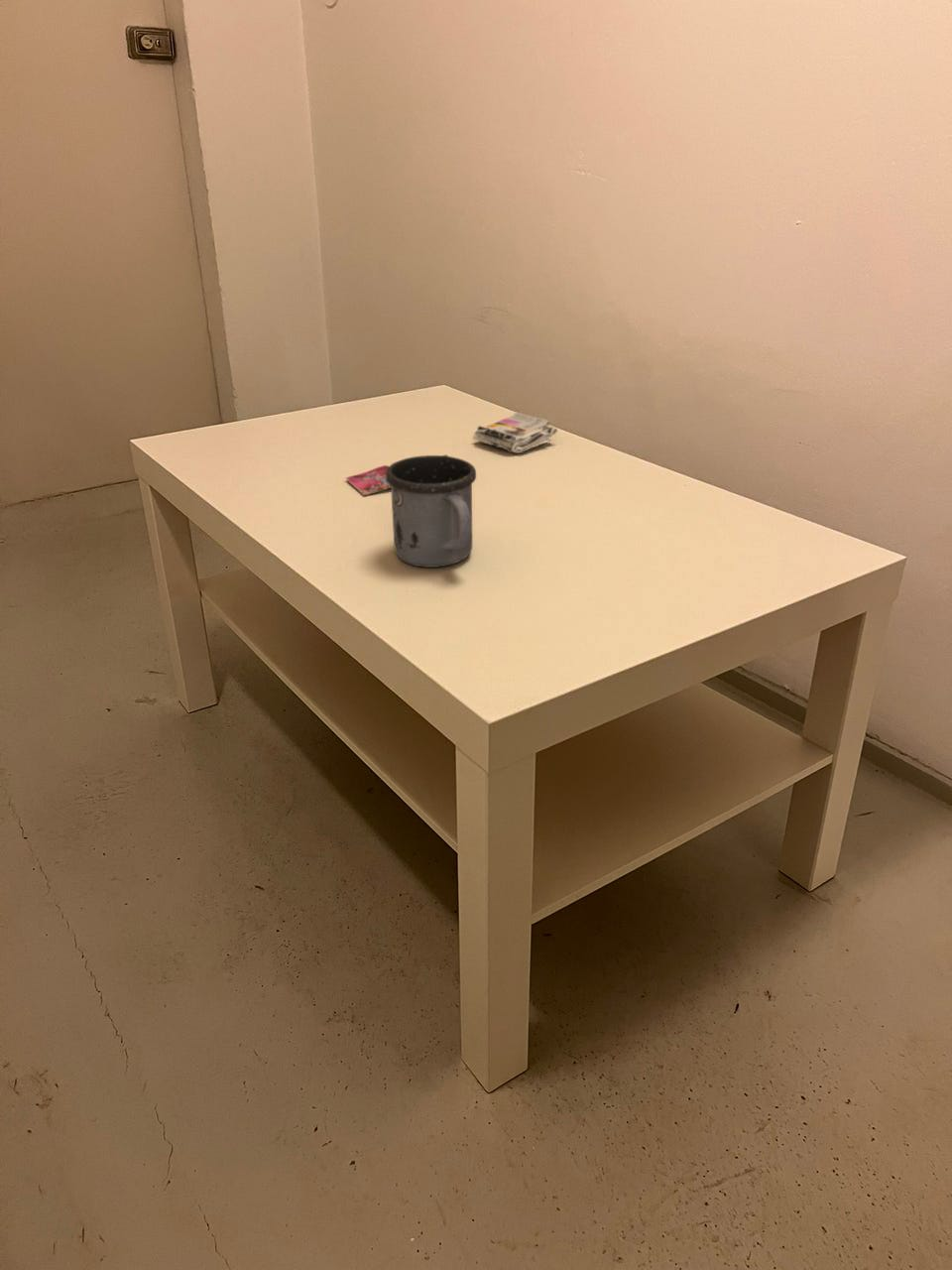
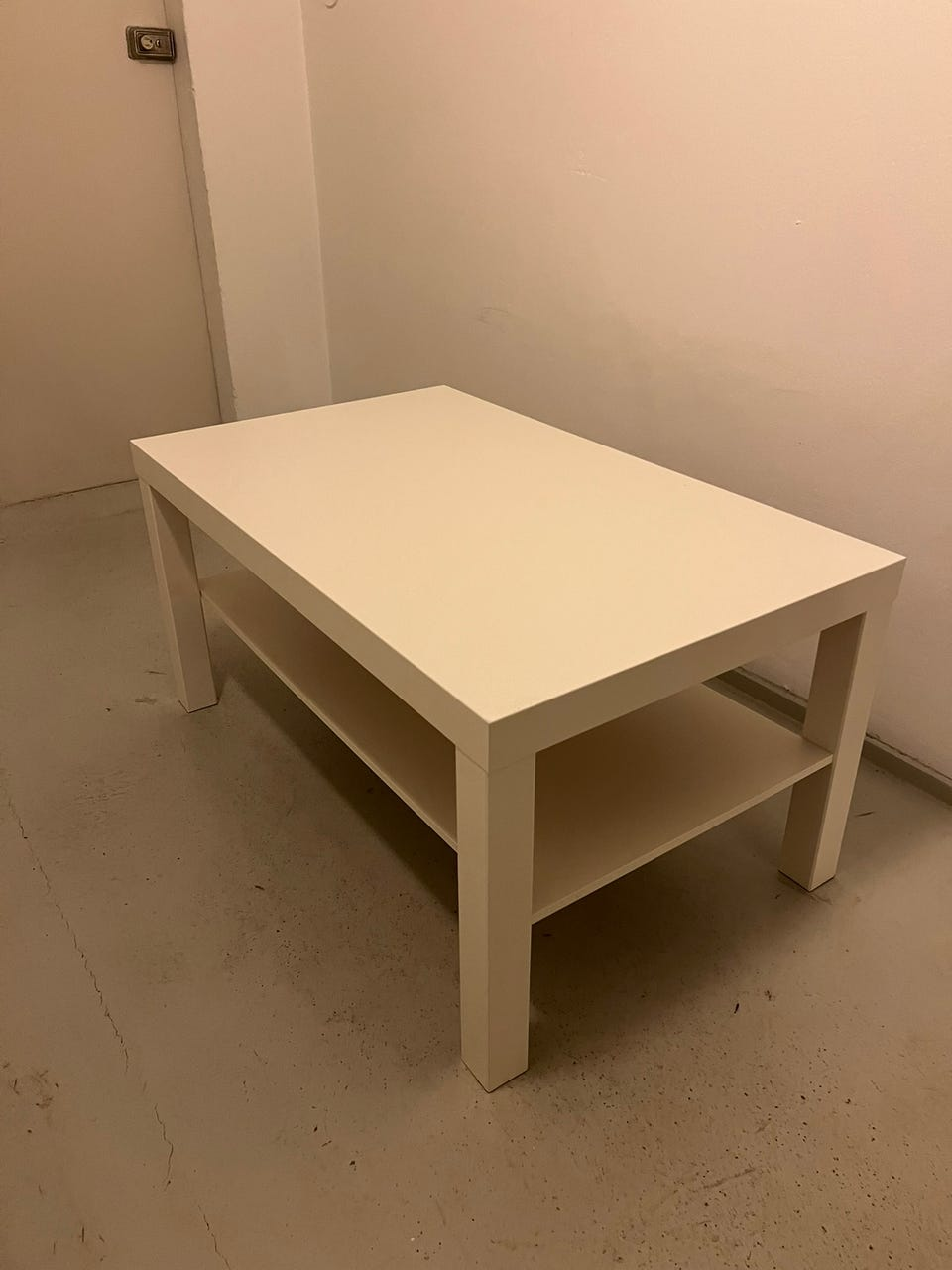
- magazine (447, 455)
- mug (438, 516)
